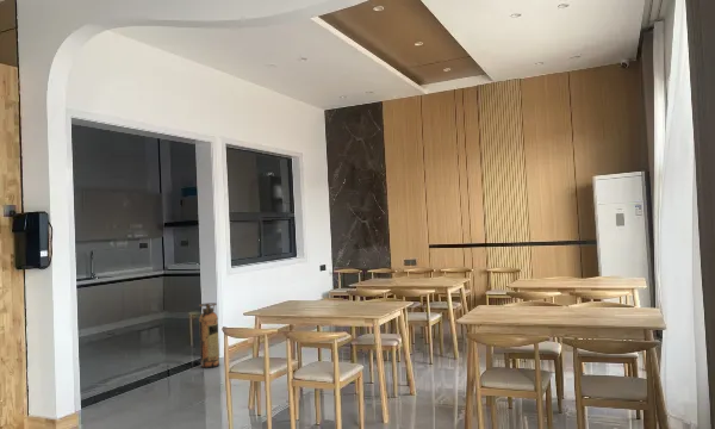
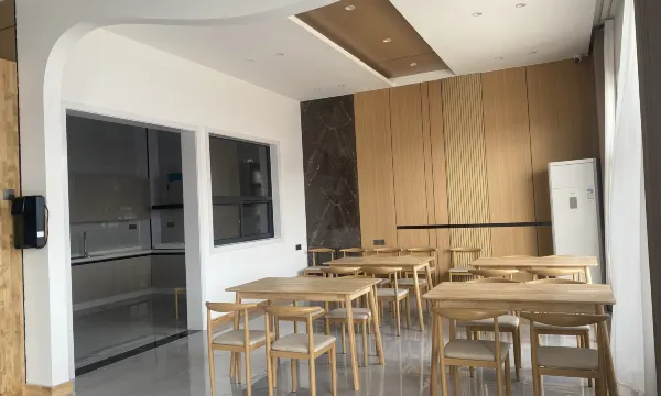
- fire extinguisher (207, 335)
